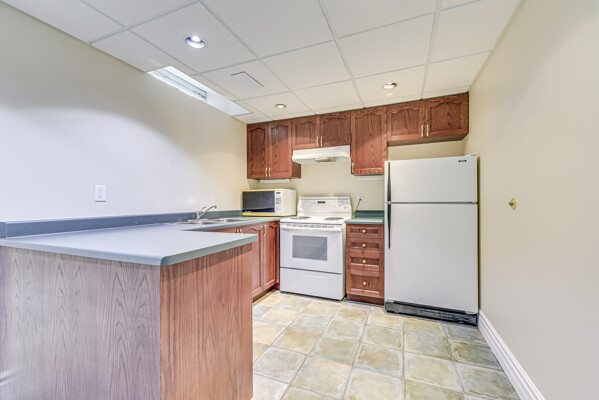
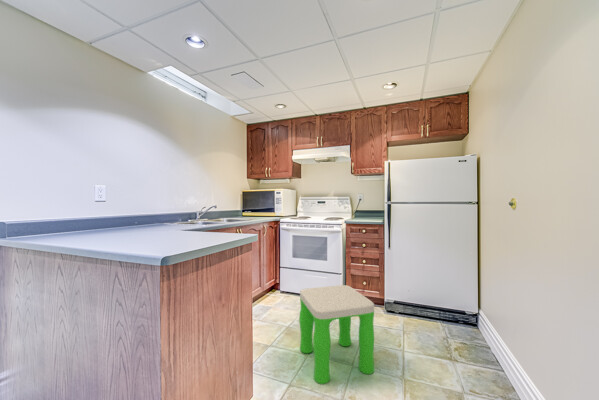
+ stool (339, 327)
